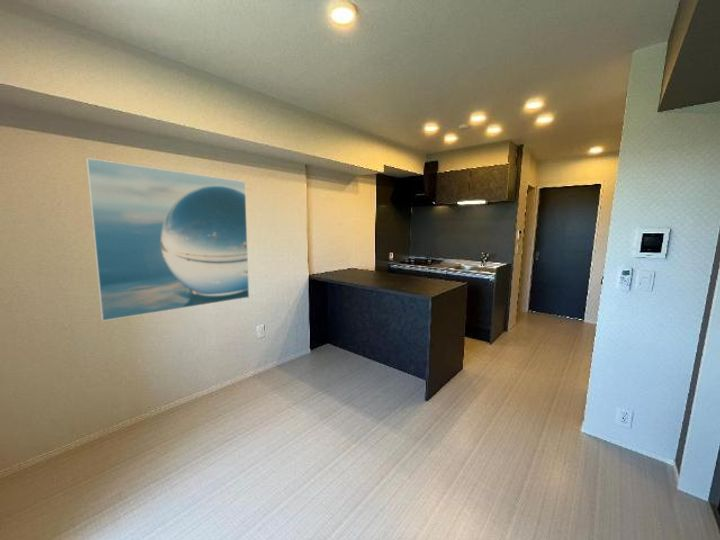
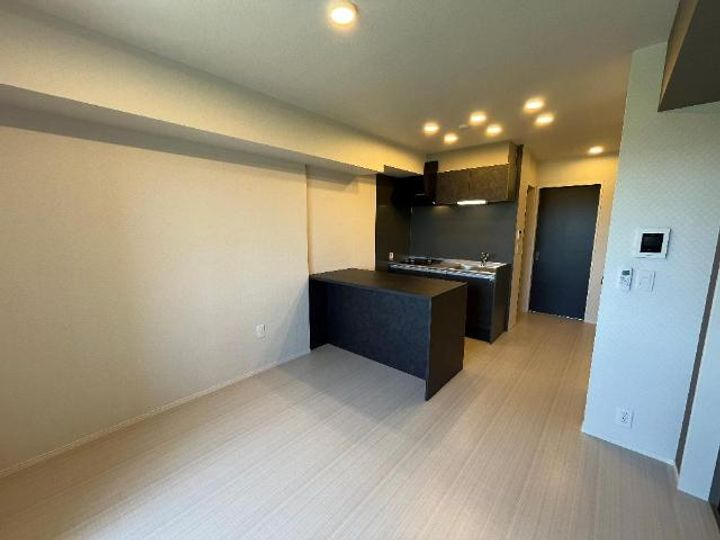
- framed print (183, 241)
